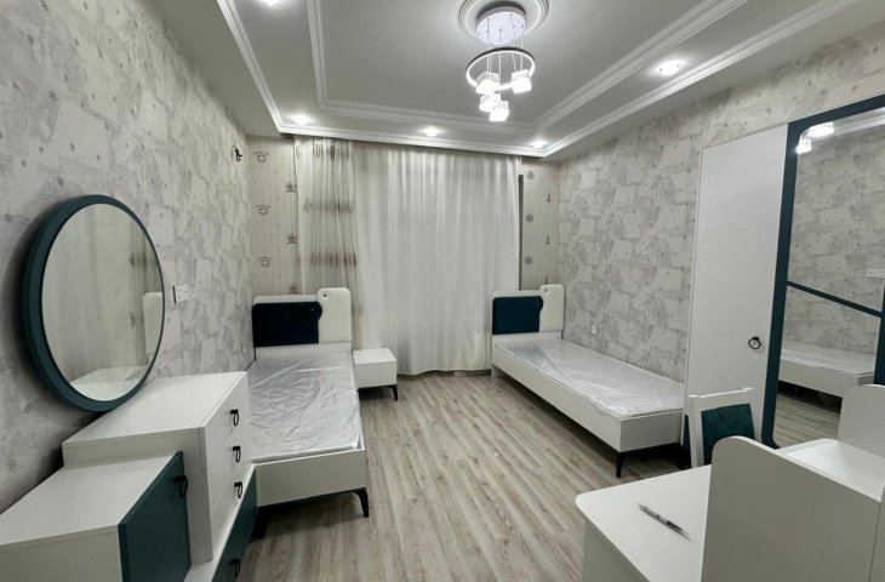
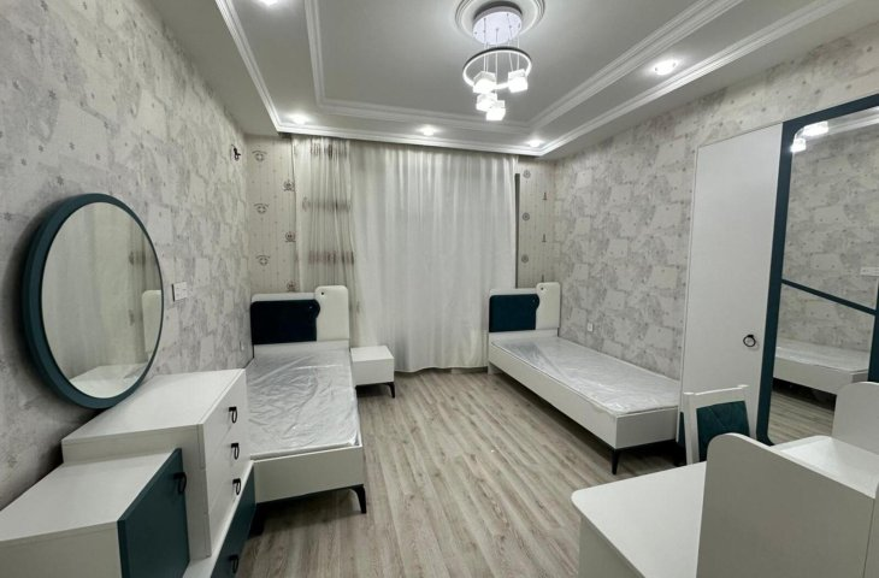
- pen (662, 518)
